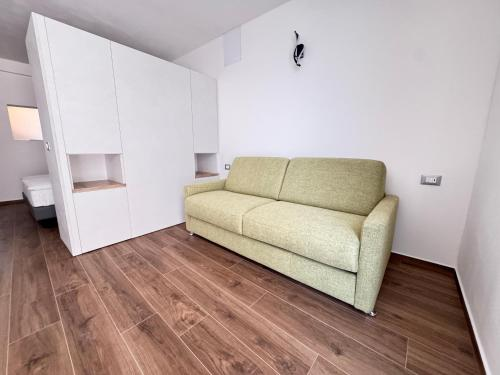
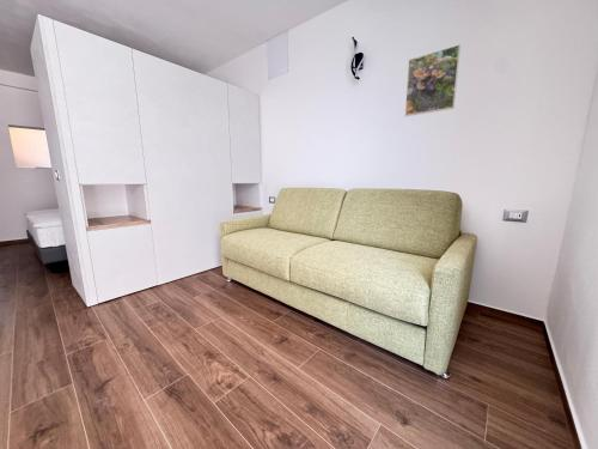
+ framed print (431, 83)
